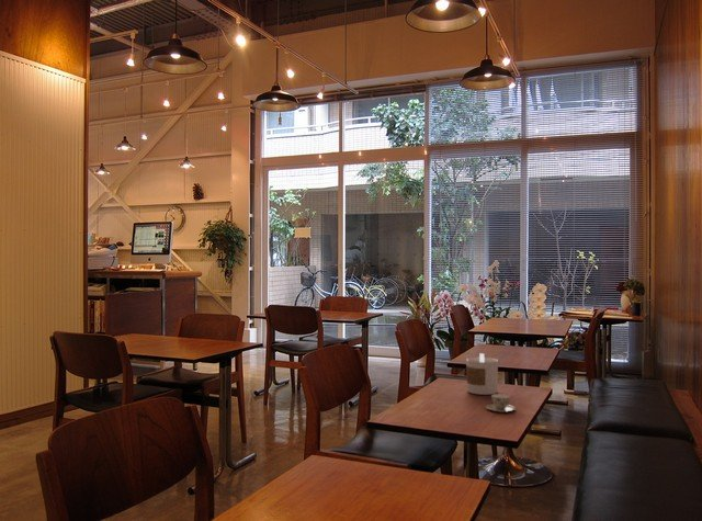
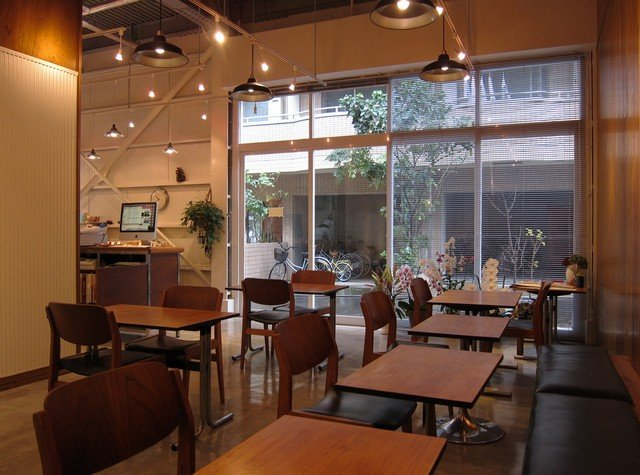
- candle (482, 372)
- teacup (500, 401)
